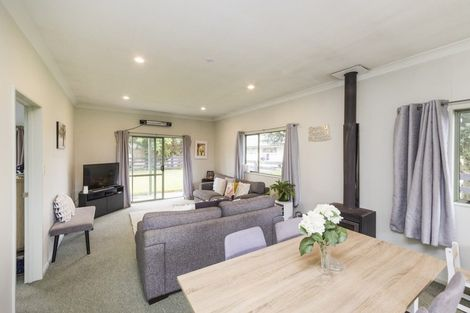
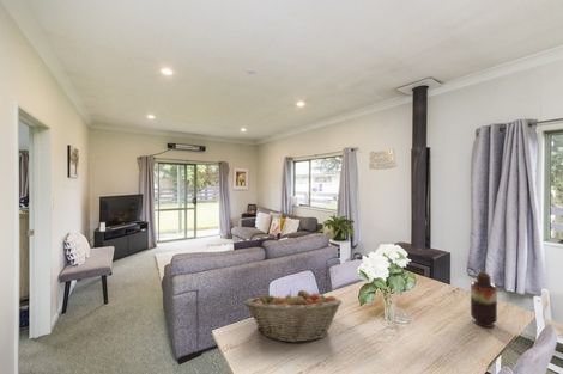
+ vase (483, 298)
+ fruit basket (292, 308)
